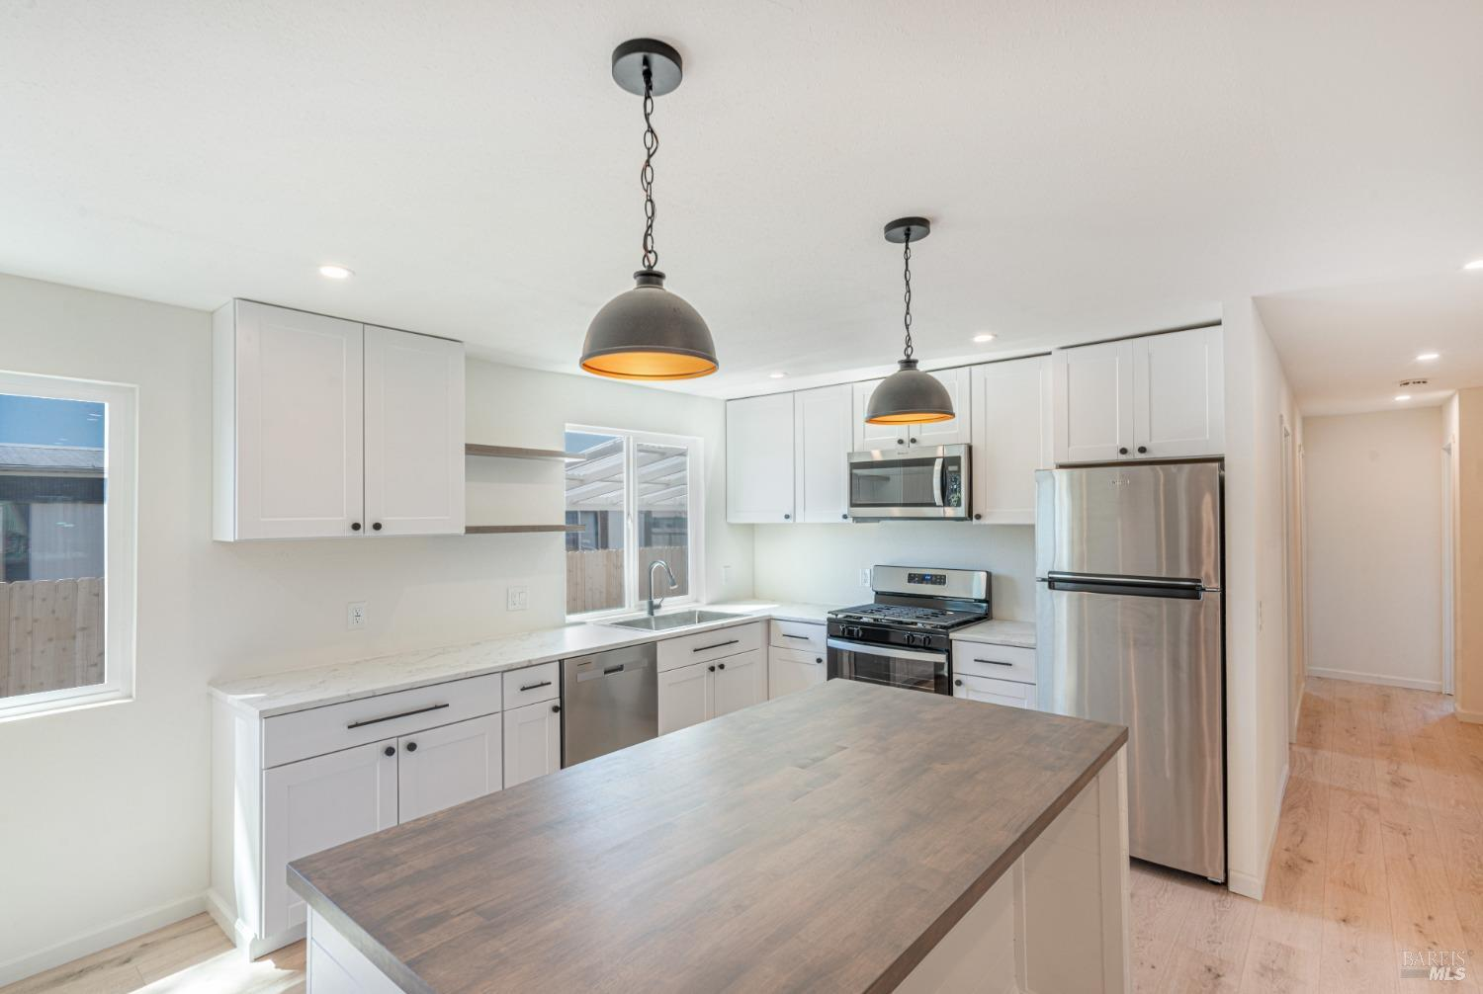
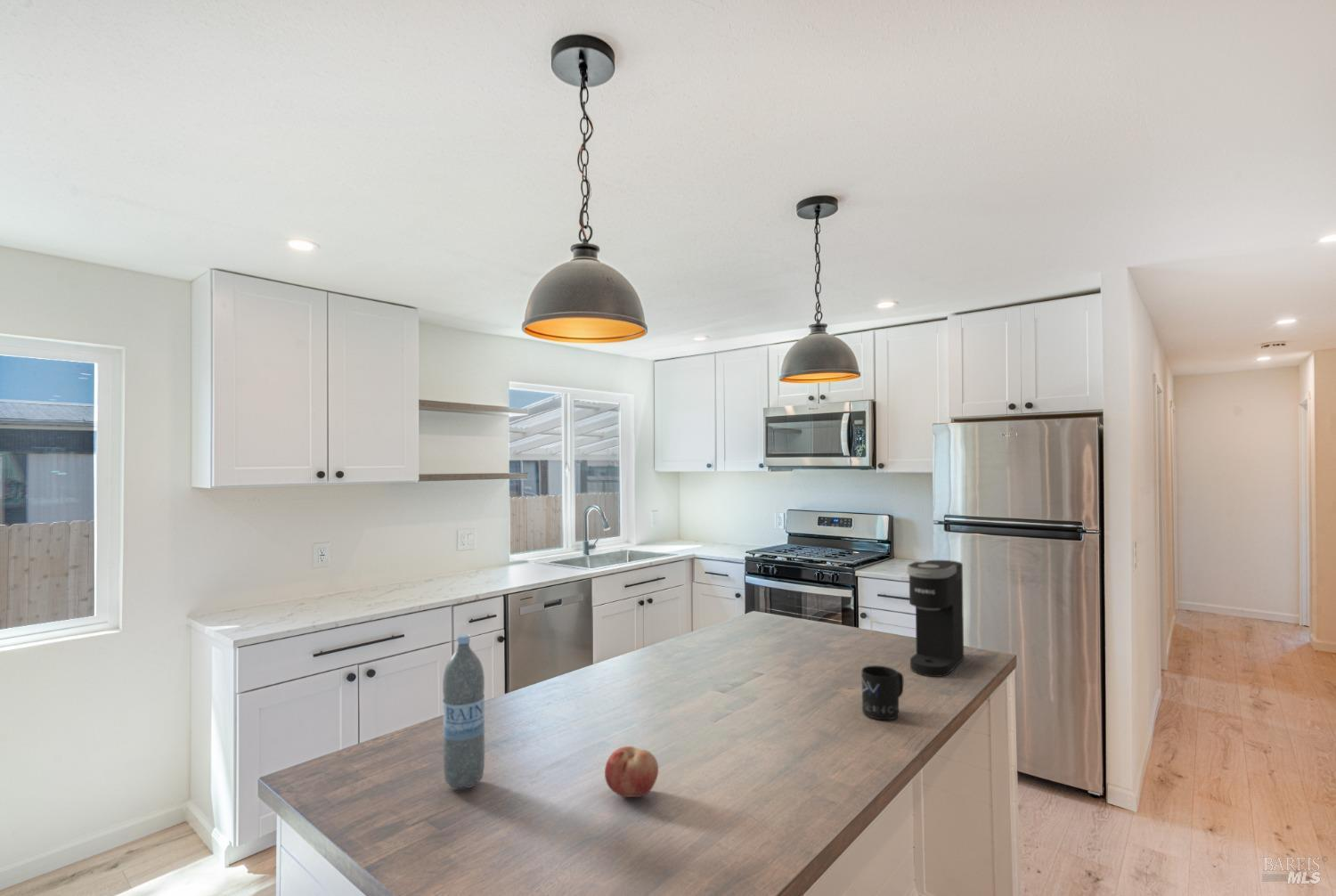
+ water bottle (463, 710)
+ coffee maker (936, 613)
+ mug (885, 690)
+ fruit (631, 771)
